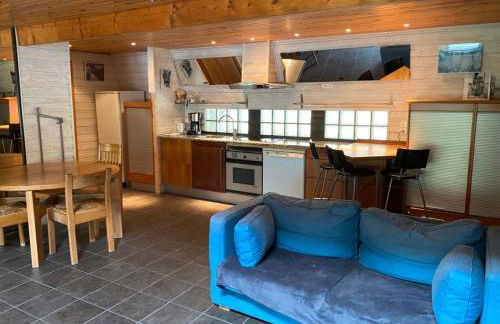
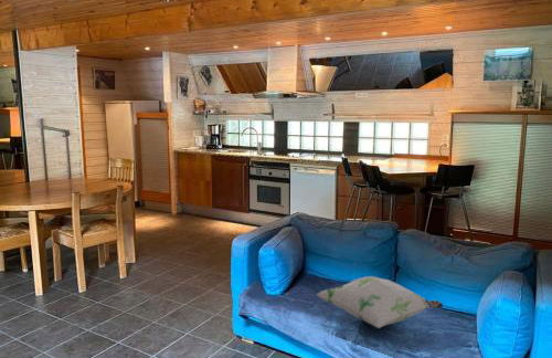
+ decorative pillow (379, 299)
